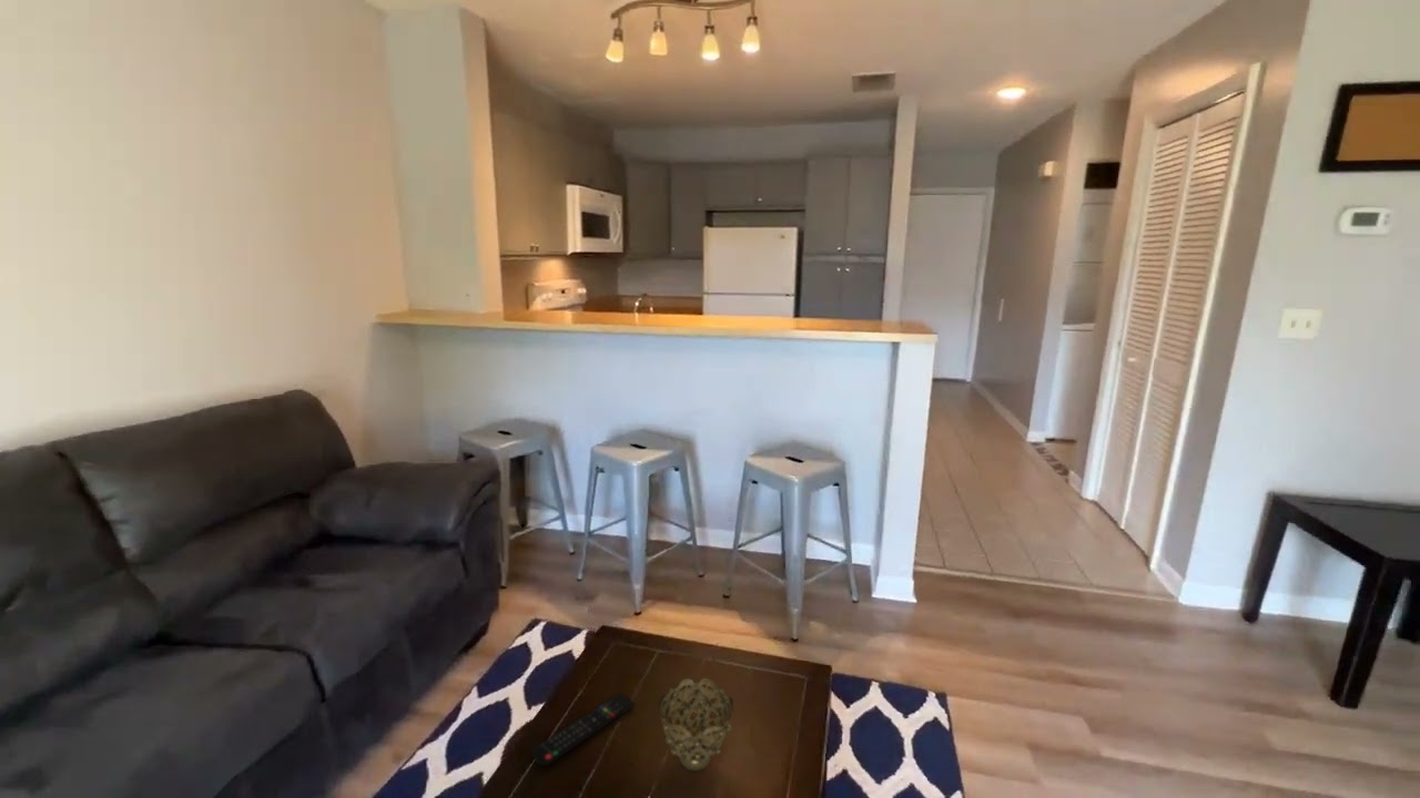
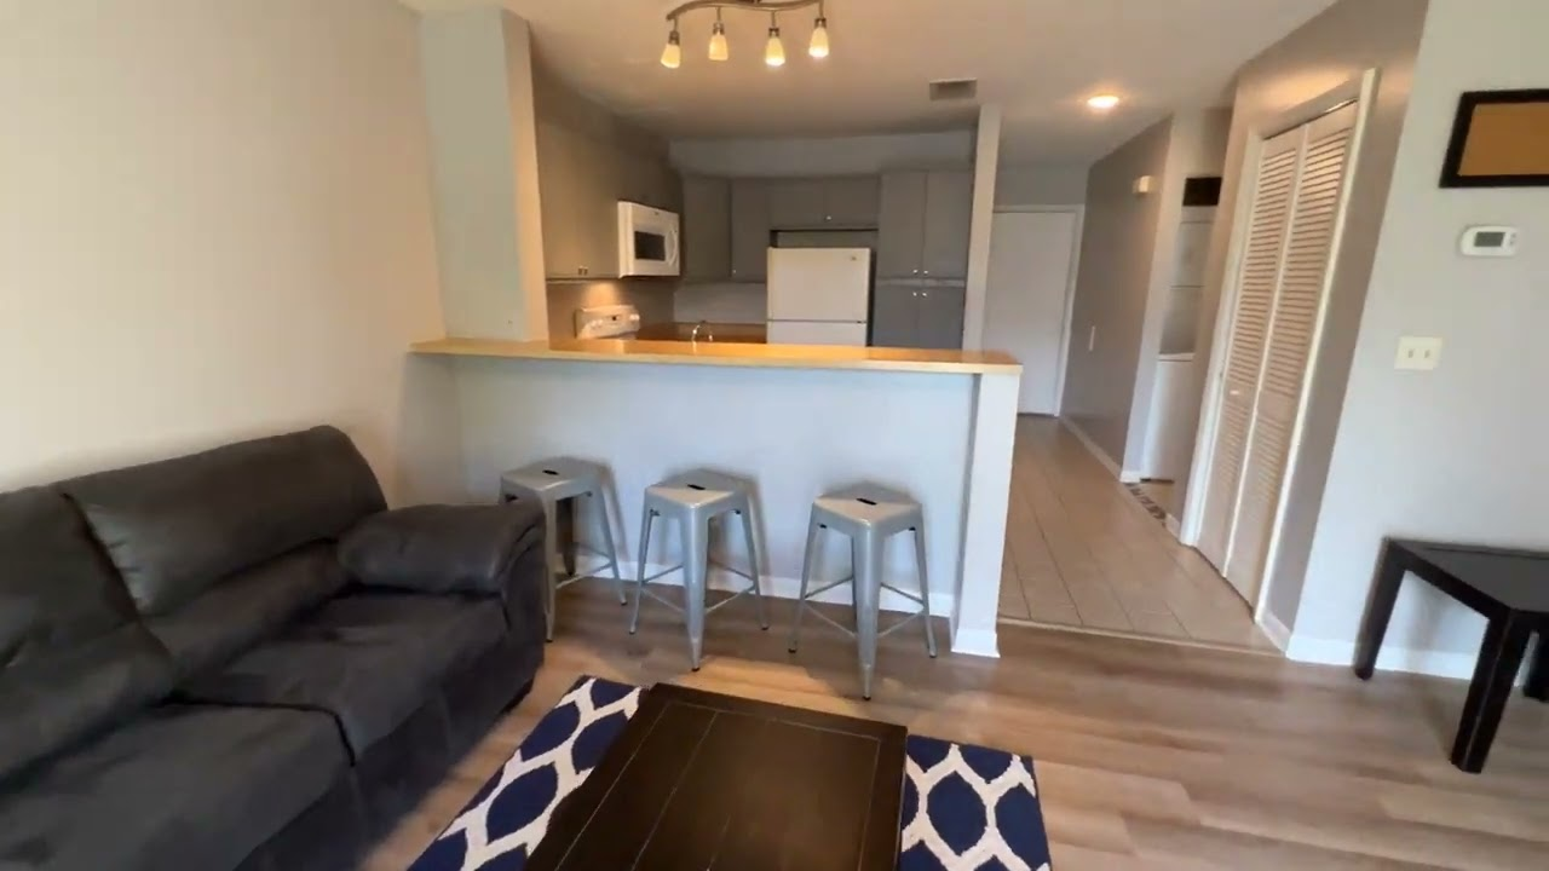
- decorative bowl (694, 730)
- remote control (585, 728)
